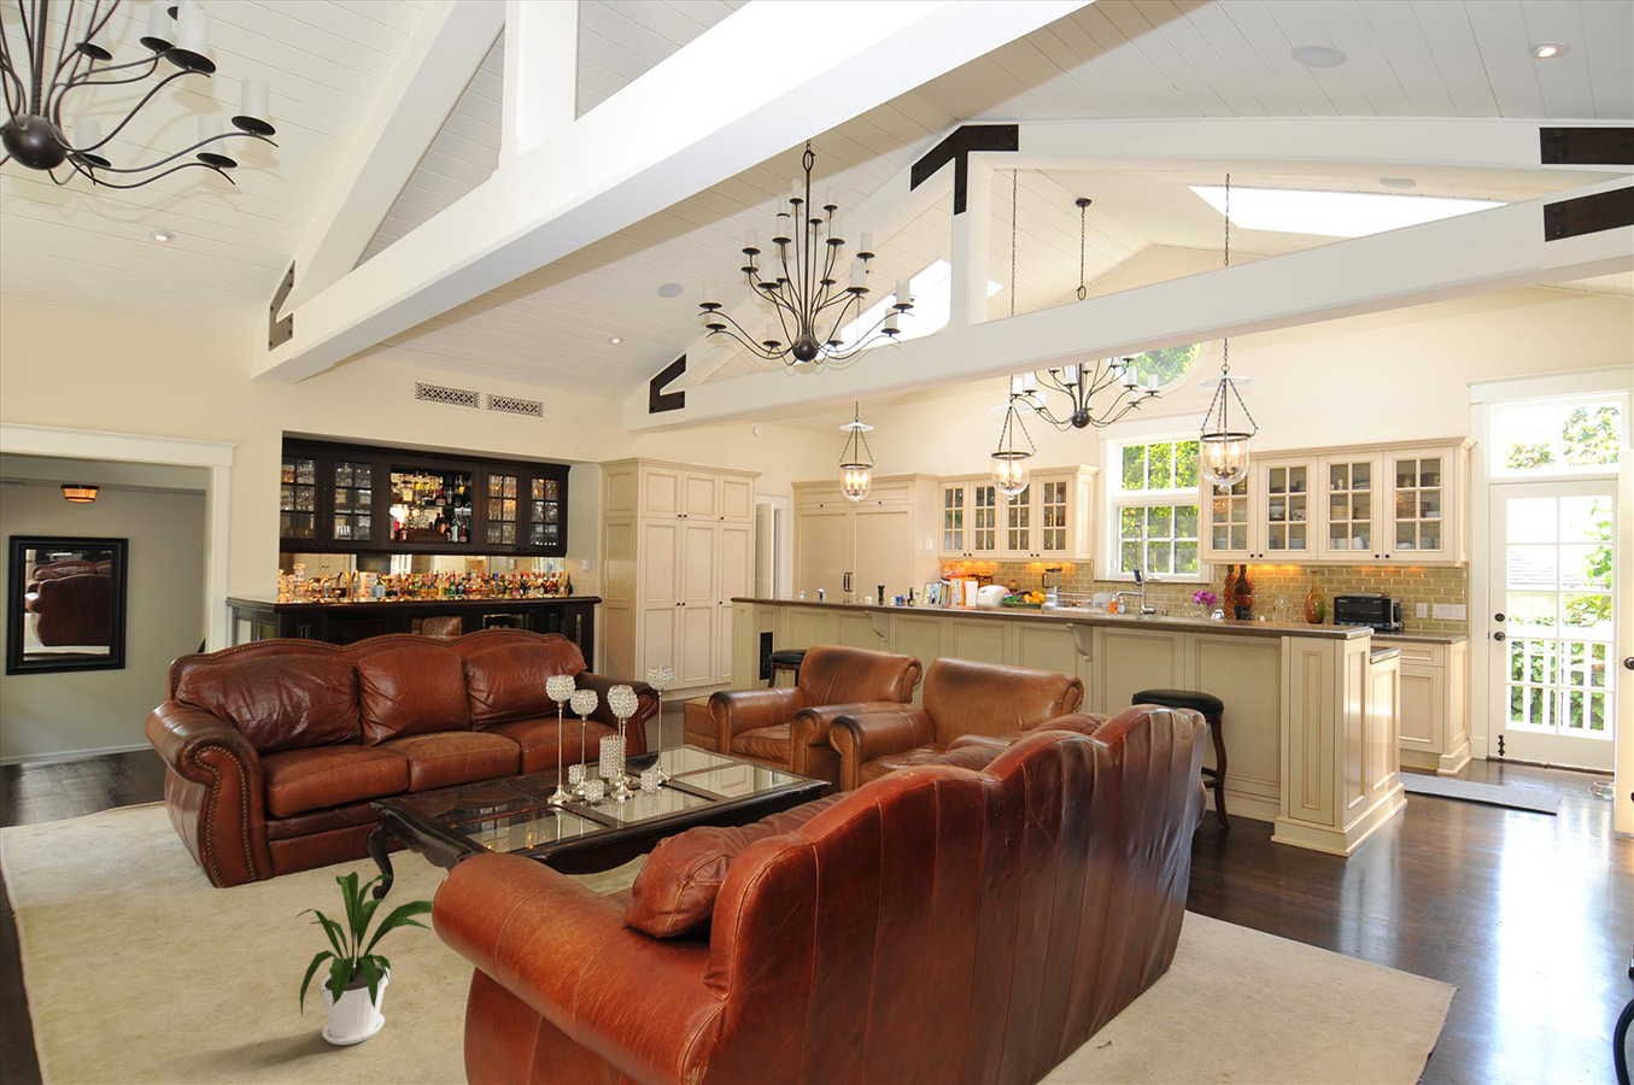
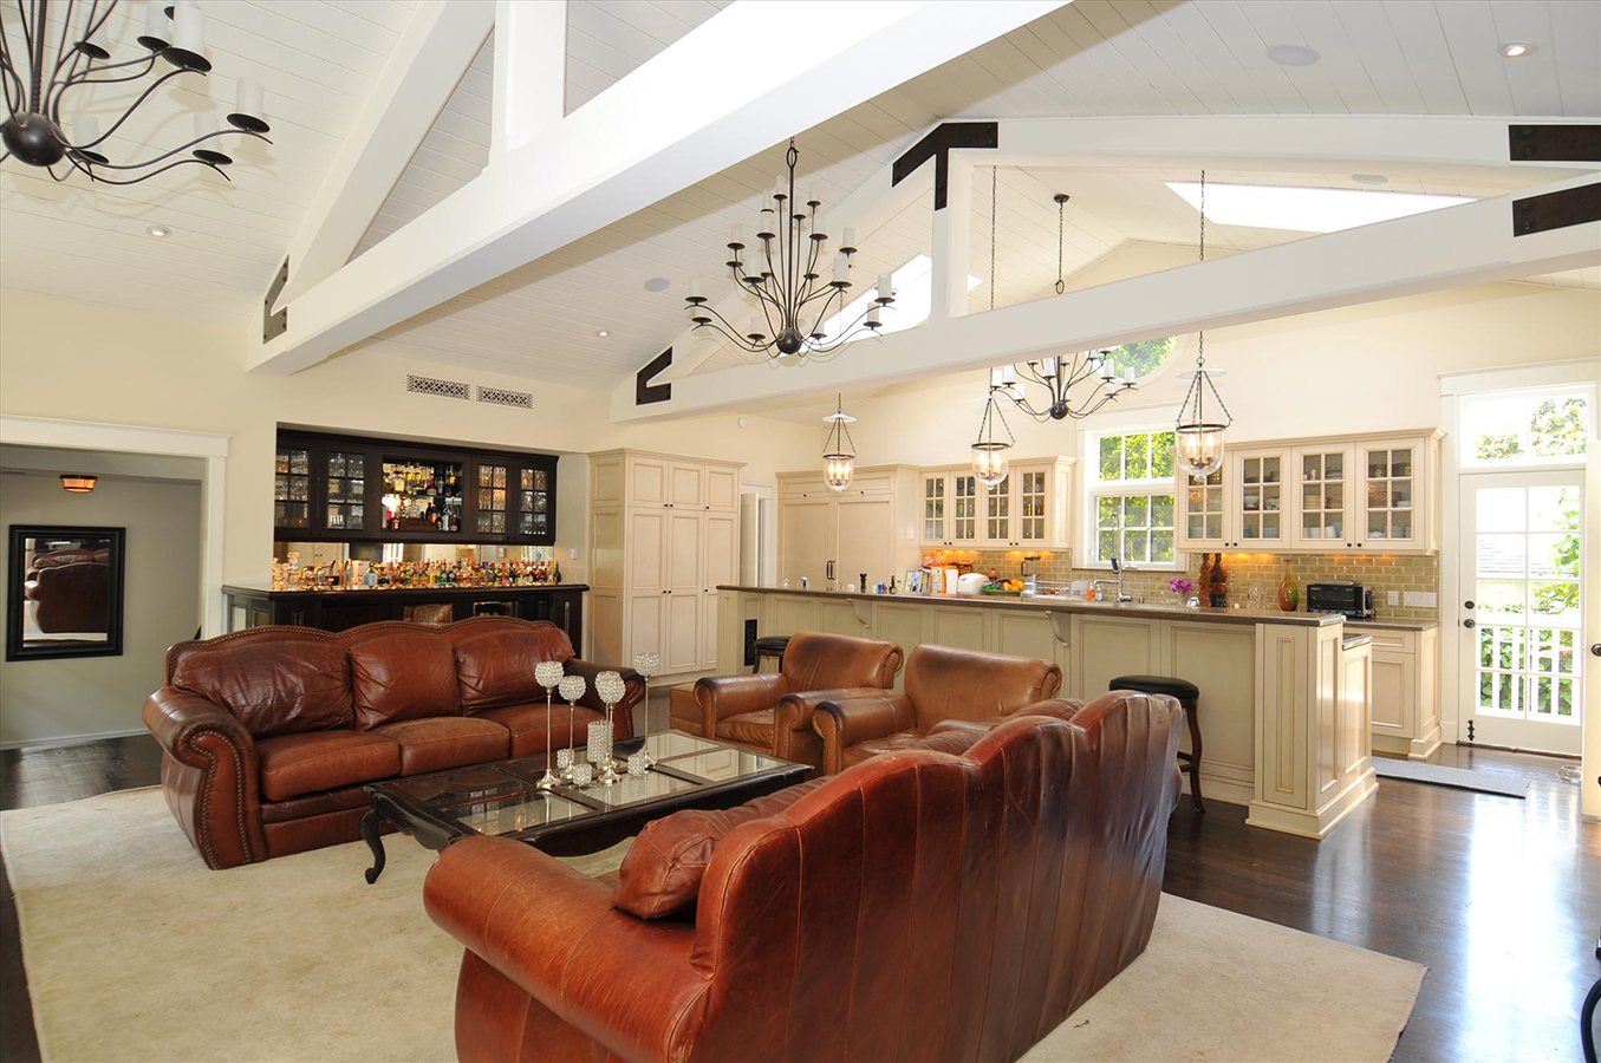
- house plant (359, 949)
